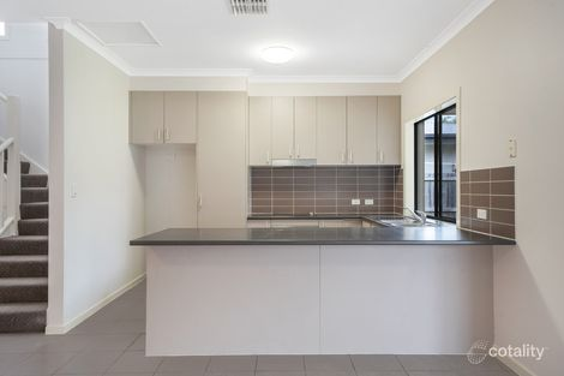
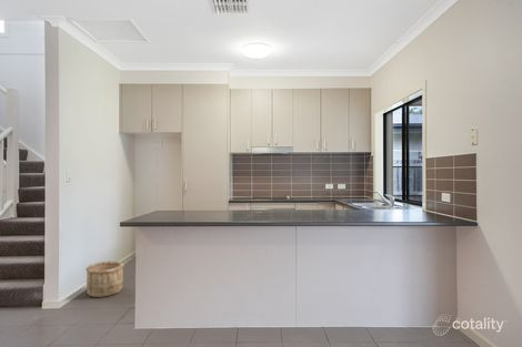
+ wooden bucket (104, 278)
